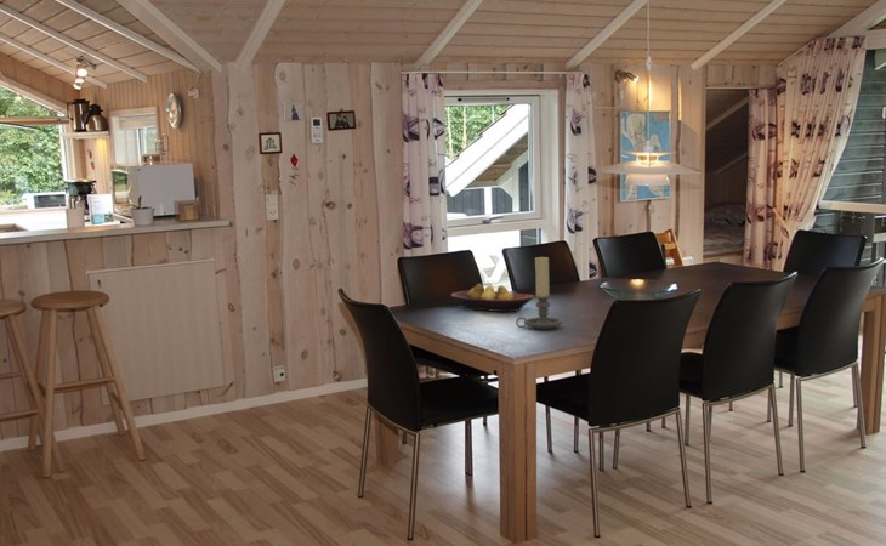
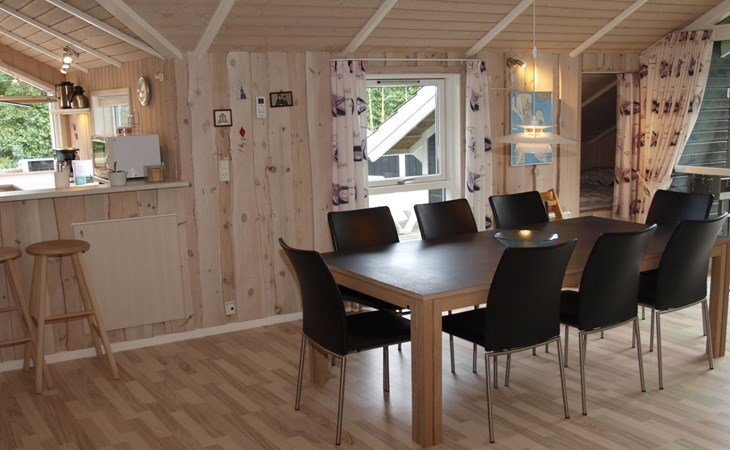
- candle holder (538, 291)
- fruit bowl (492, 296)
